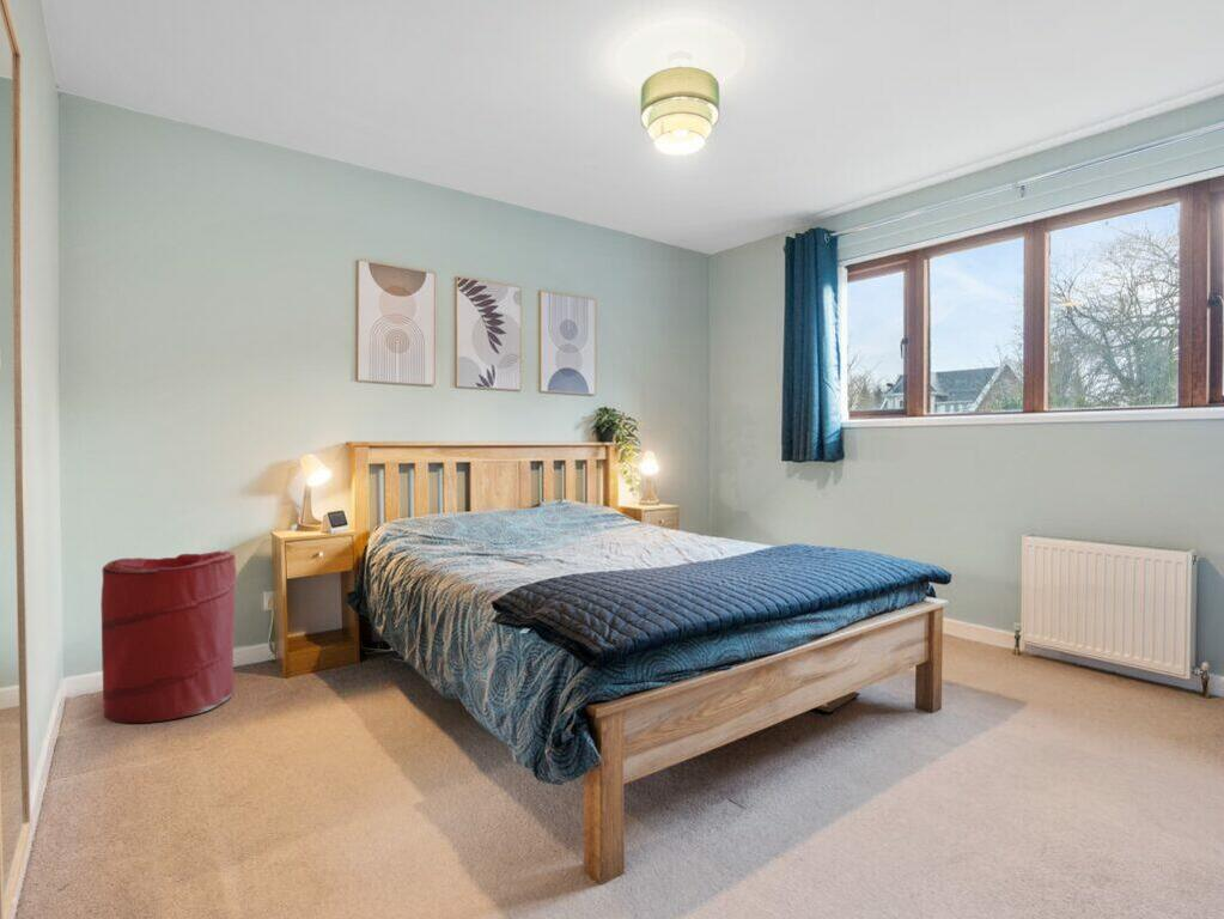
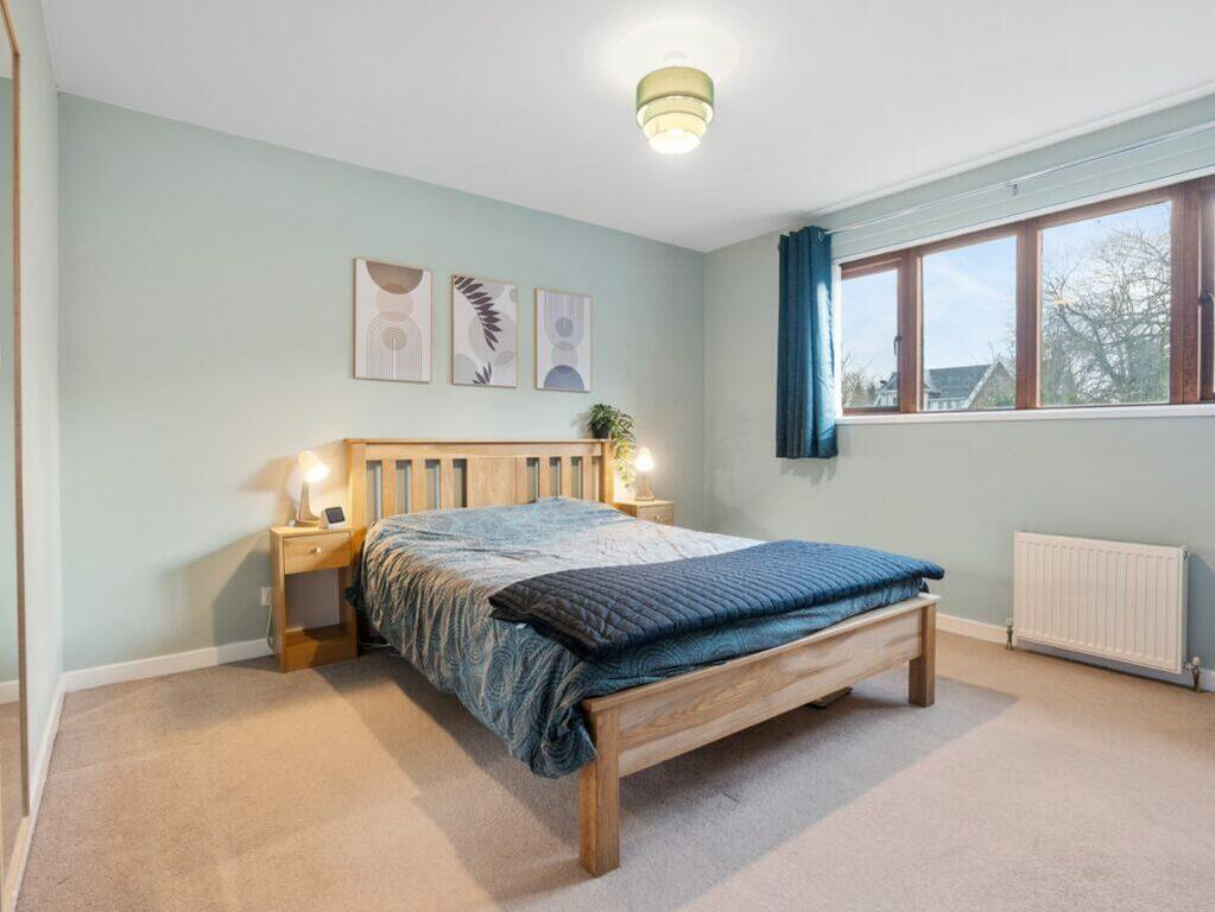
- laundry hamper (171, 627)
